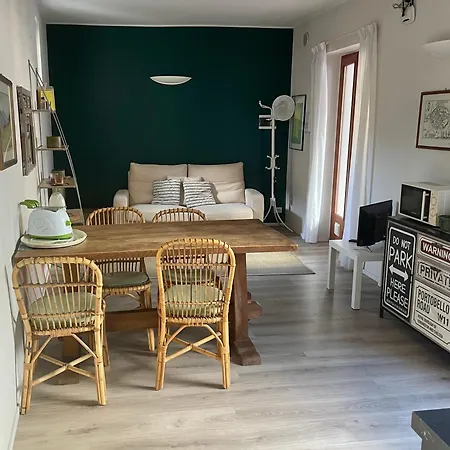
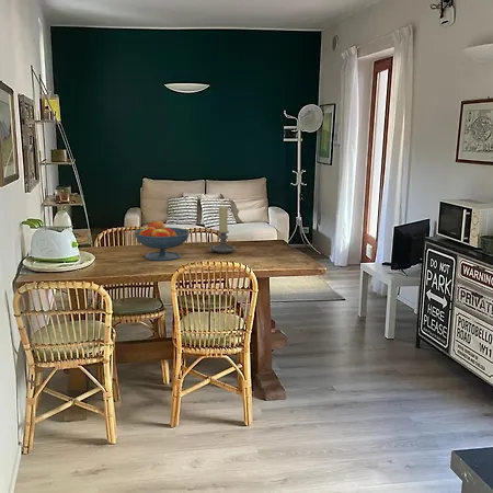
+ candle holder (220, 229)
+ fruit bowl (162, 240)
